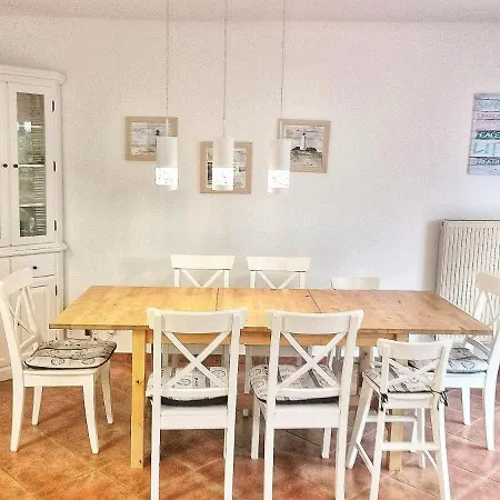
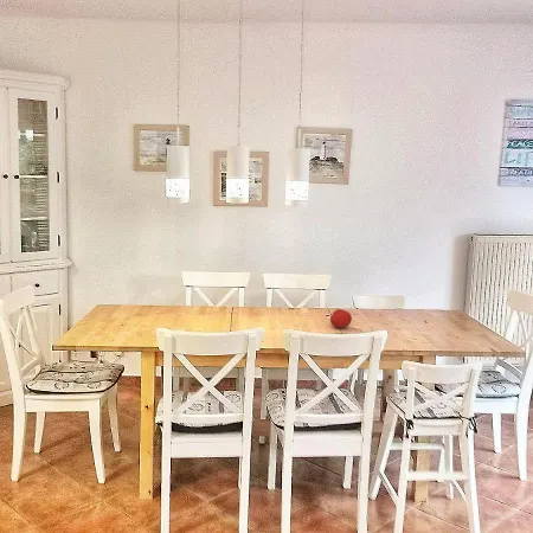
+ fruit (340, 317)
